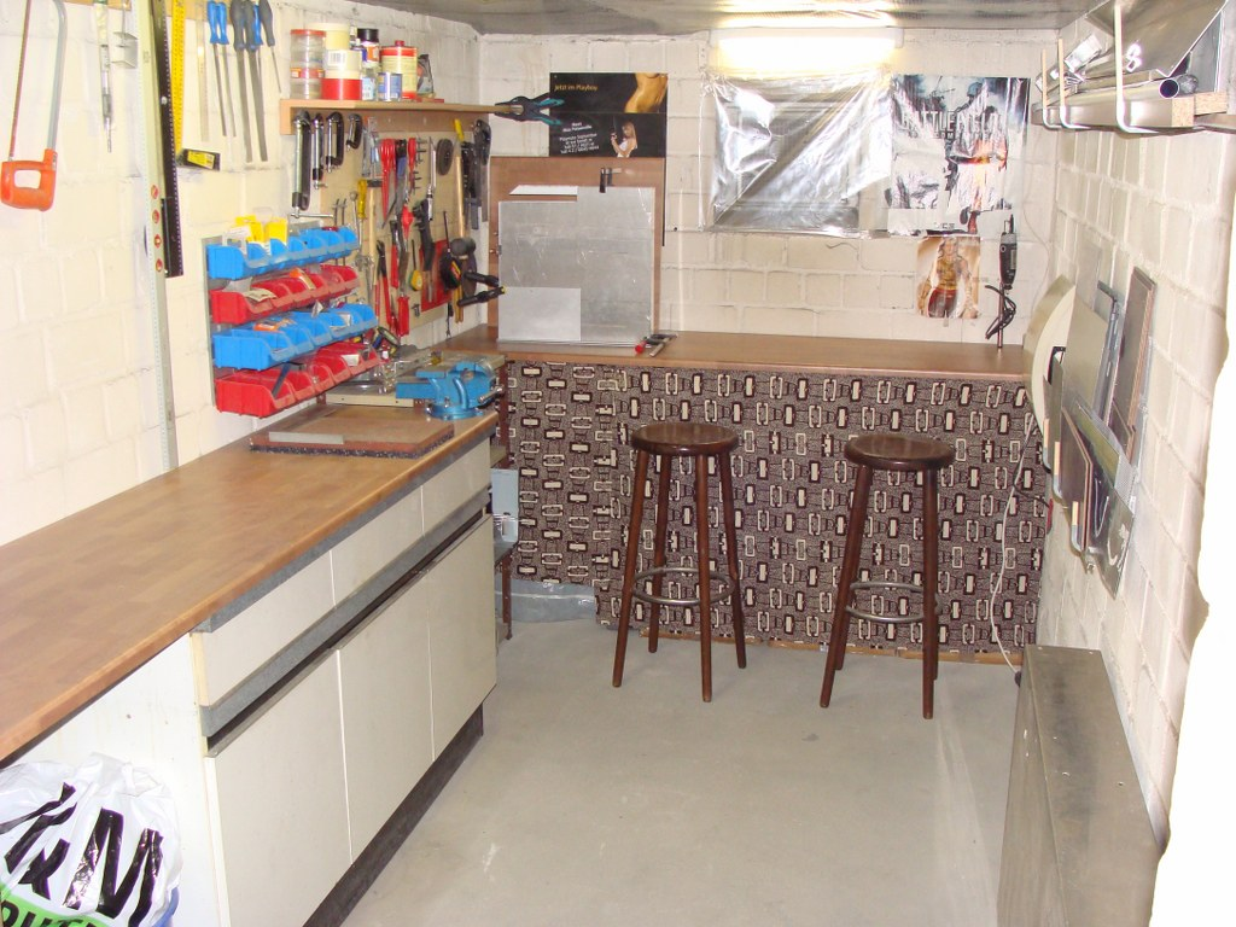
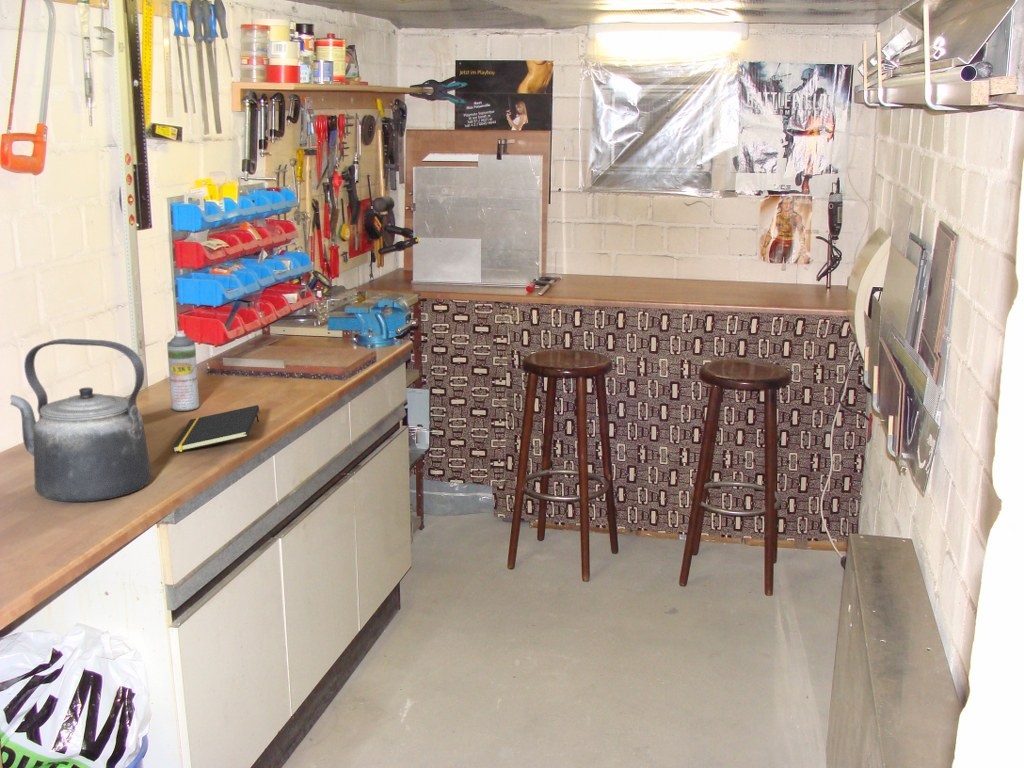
+ notepad (217, 427)
+ aerosol can (182, 369)
+ kettle (77, 413)
